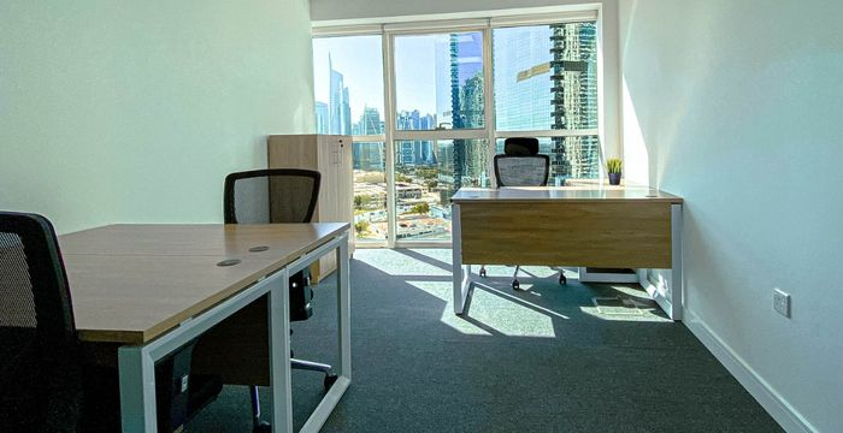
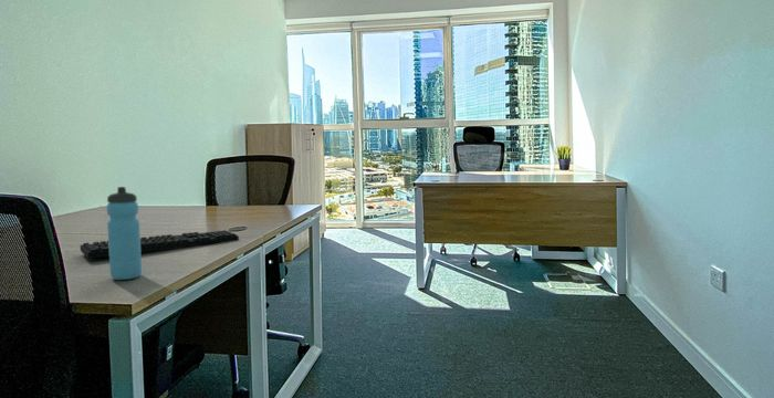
+ water bottle (124, 232)
+ keyboard (164, 241)
